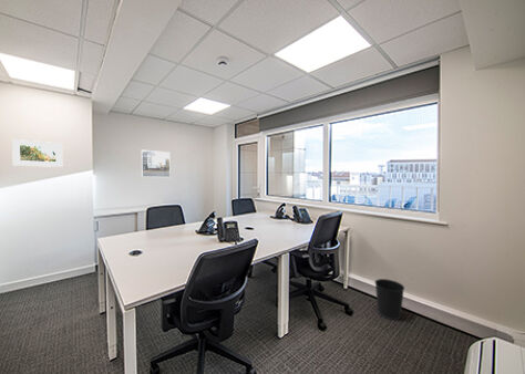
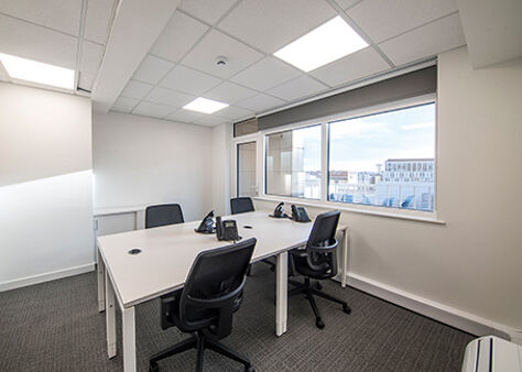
- wastebasket (389, 299)
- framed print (156, 164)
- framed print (39, 154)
